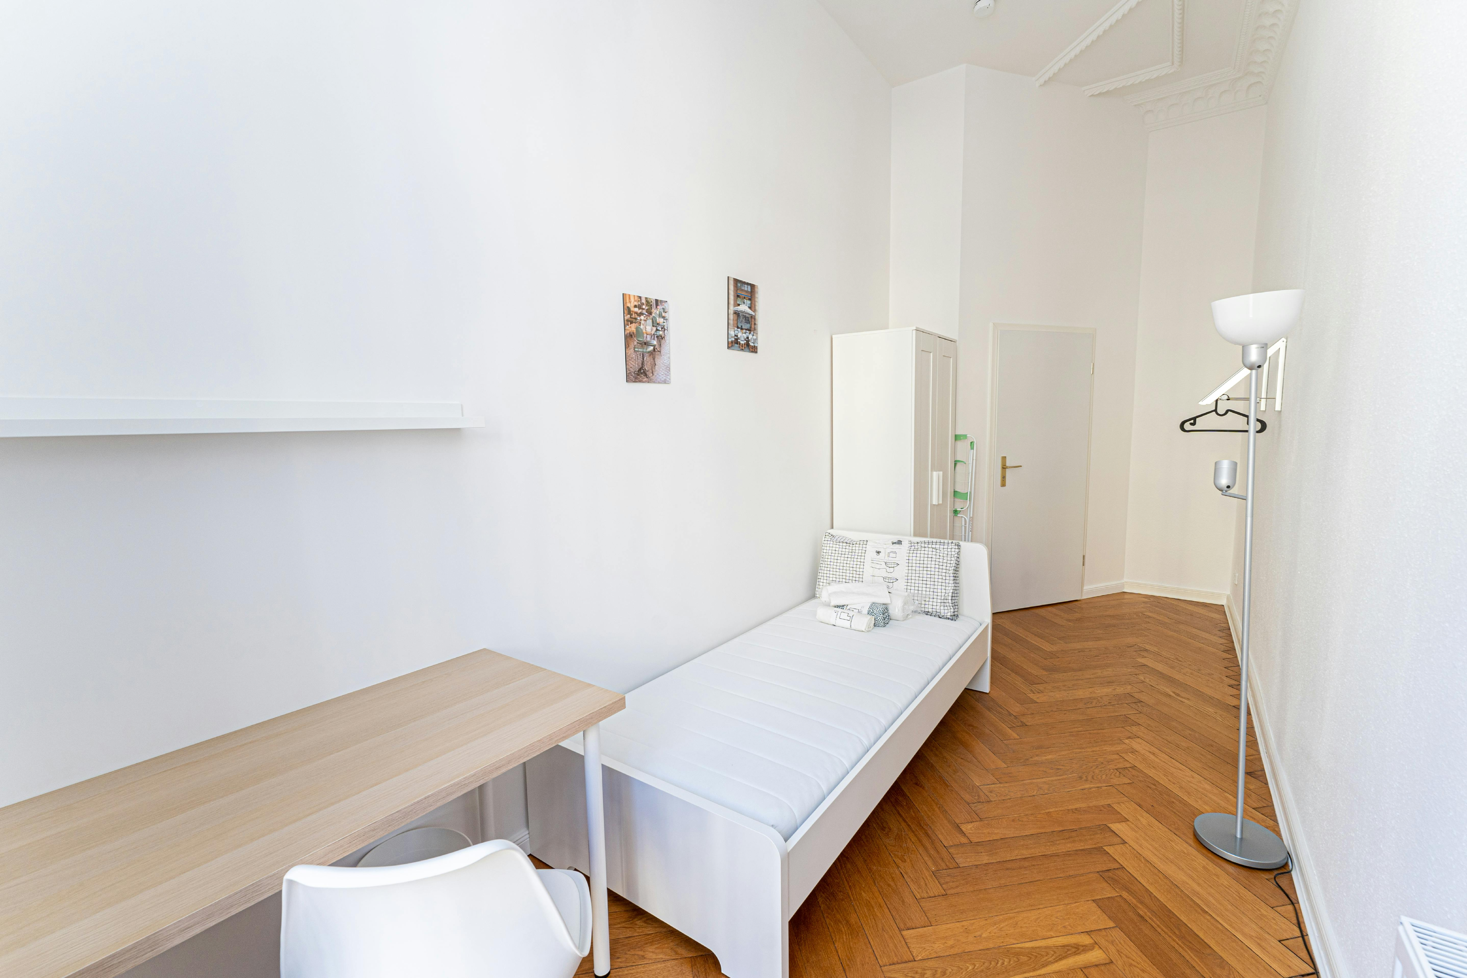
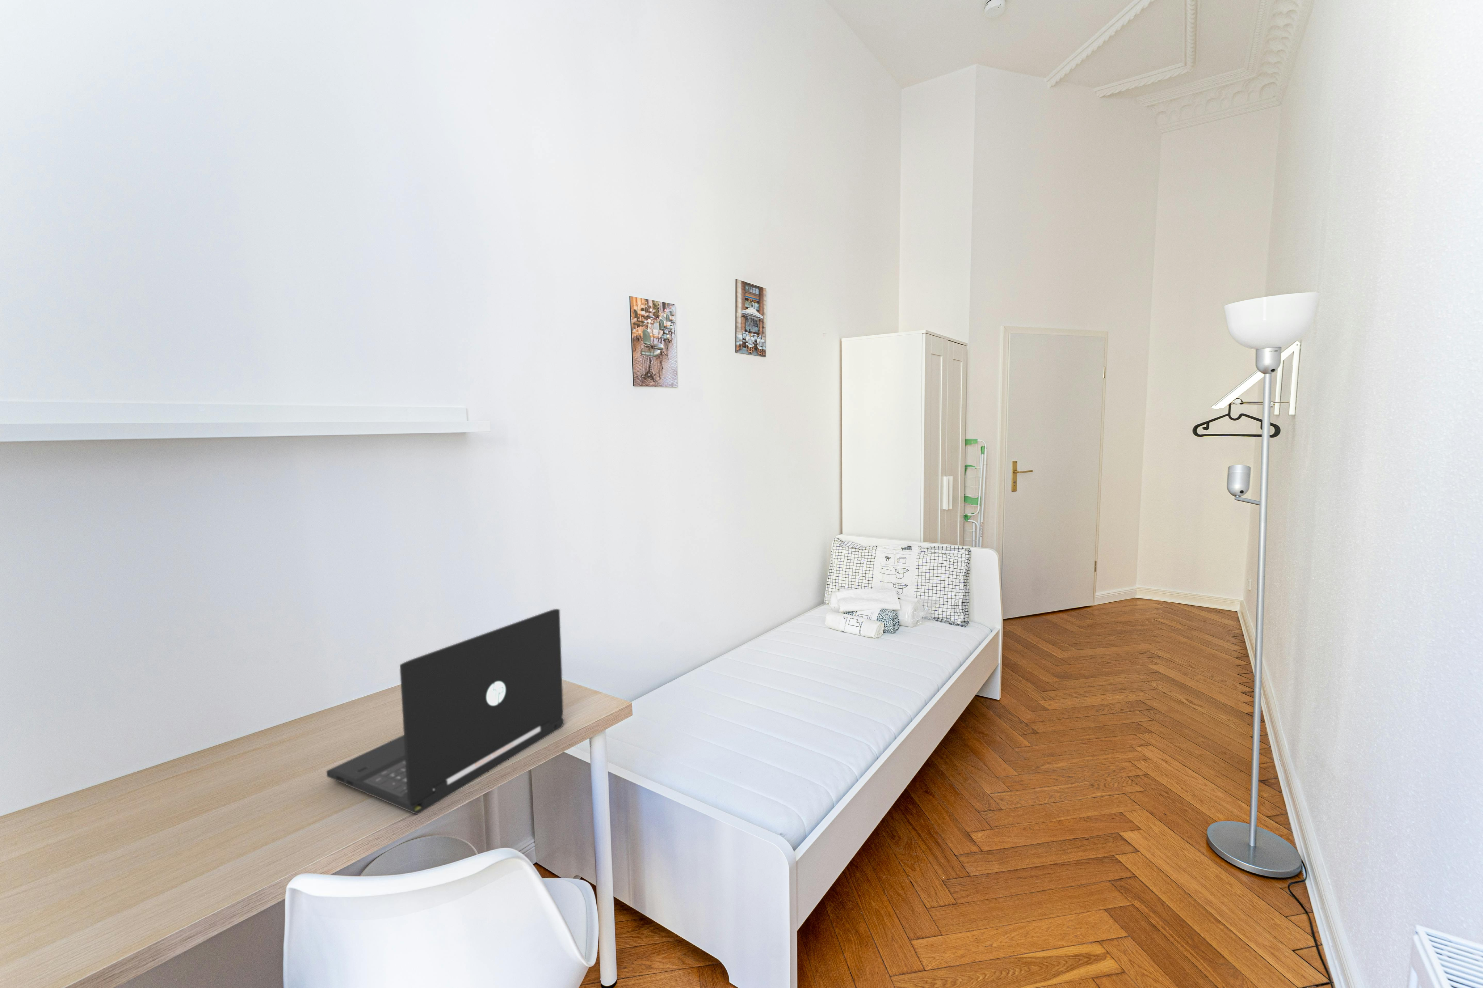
+ laptop (451, 688)
